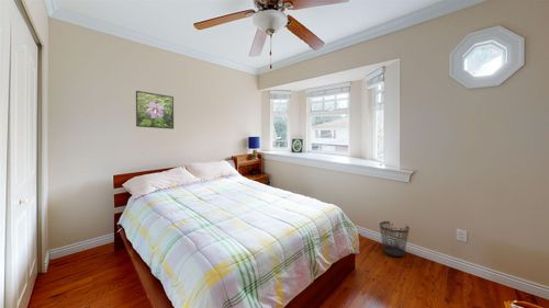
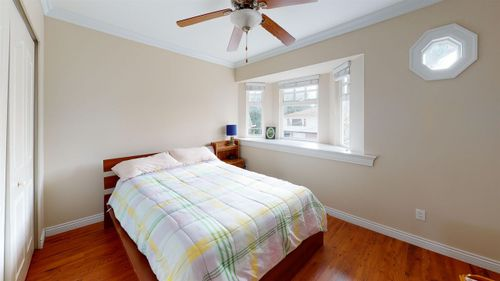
- wastebasket (393, 239)
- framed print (155, 111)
